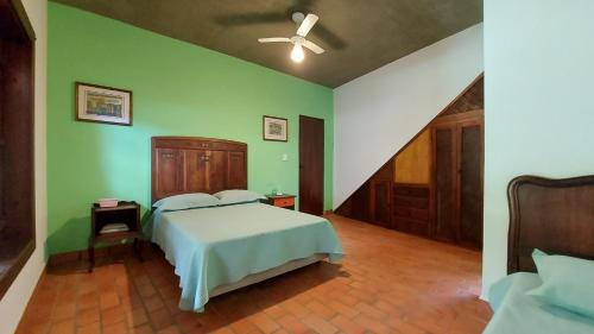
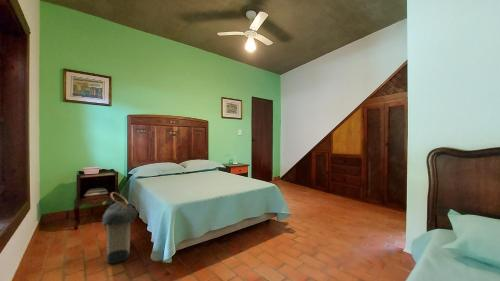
+ laundry hamper (120, 223)
